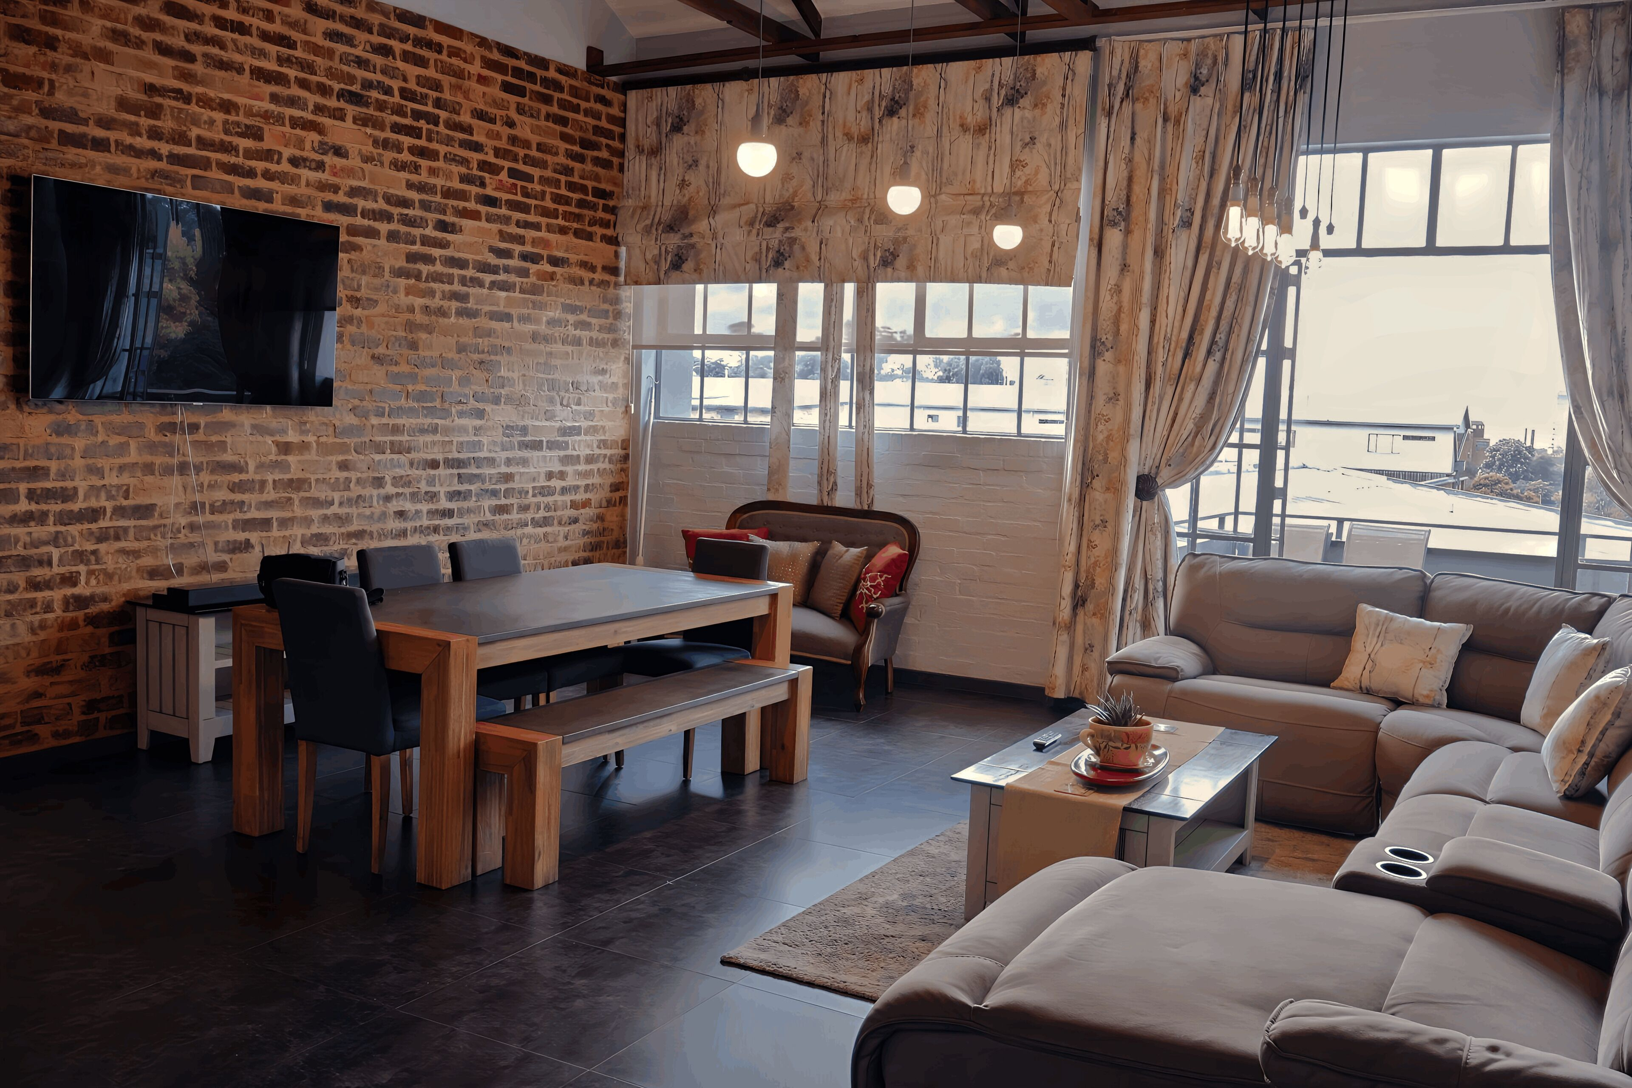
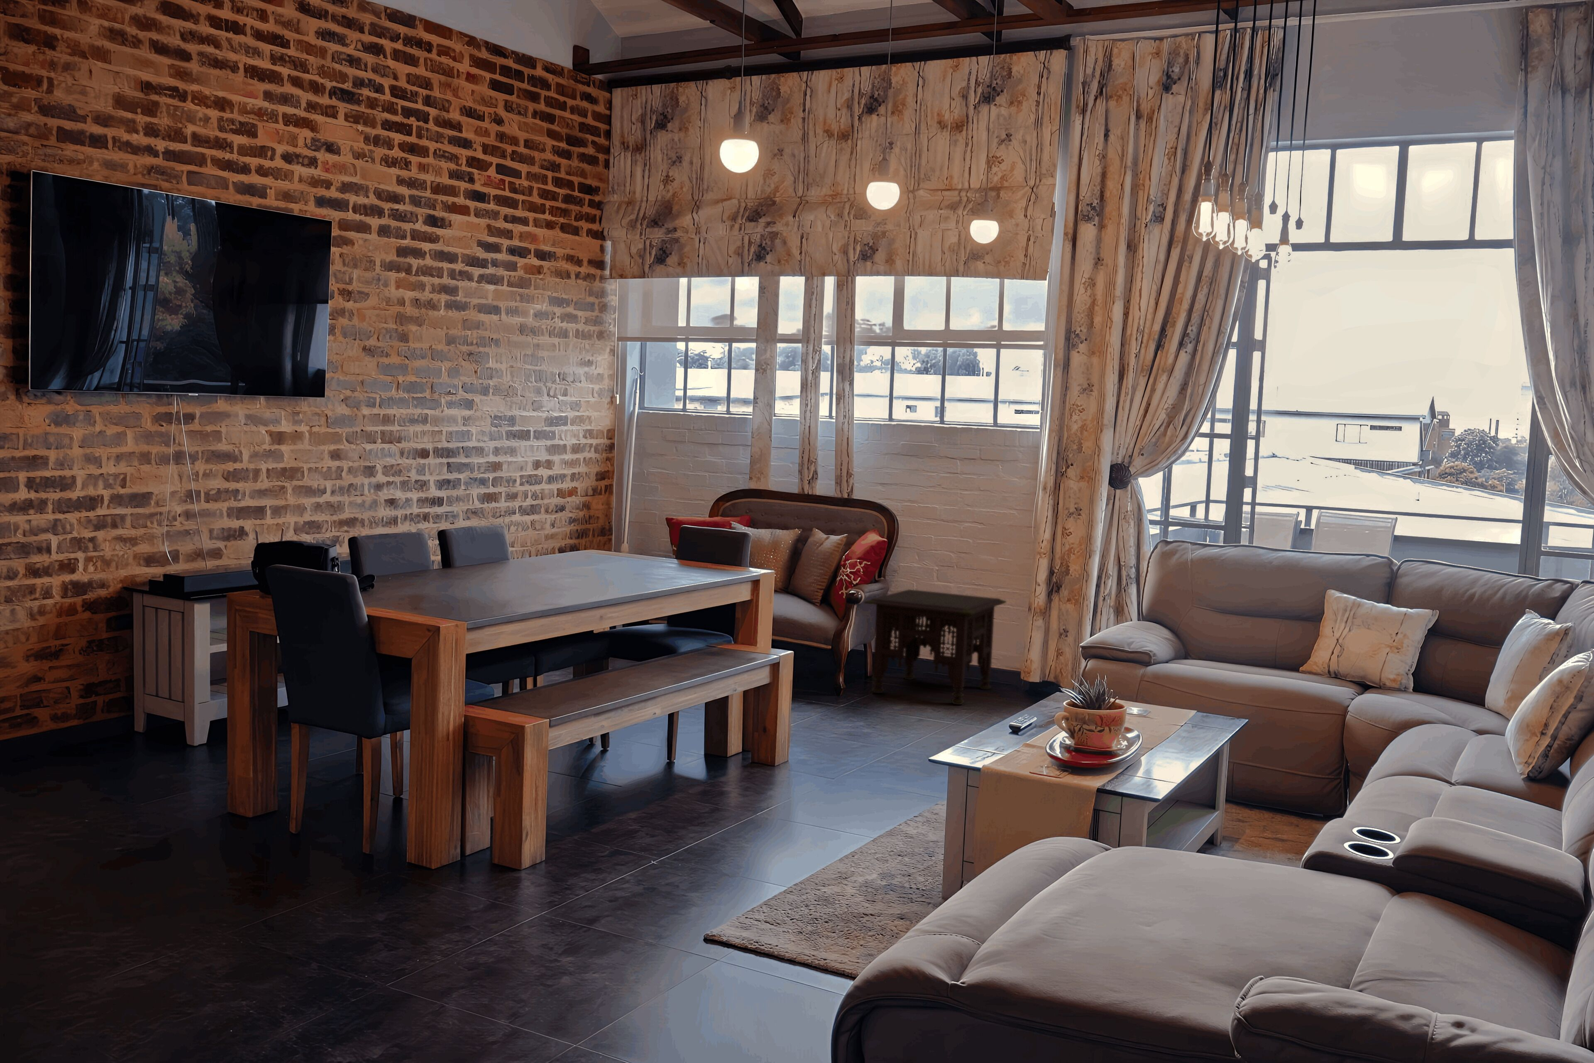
+ side table (935, 644)
